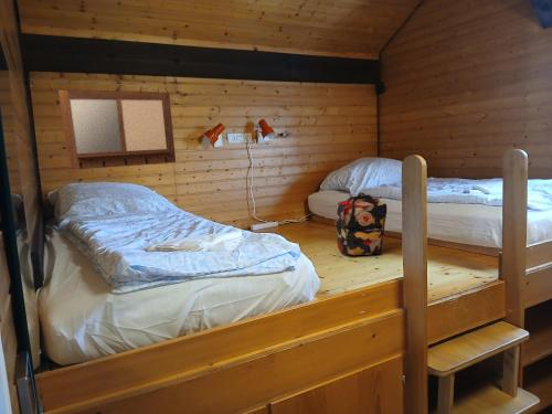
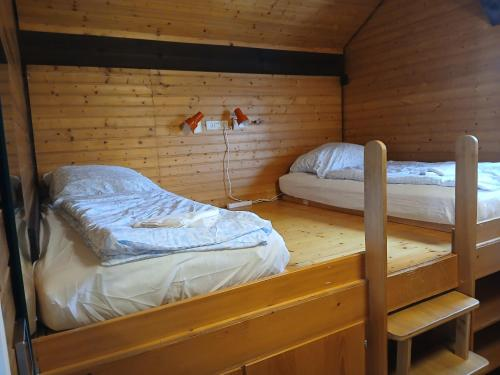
- backpack (359, 223)
- writing board (121, 128)
